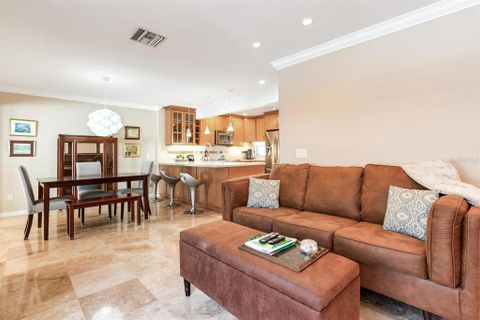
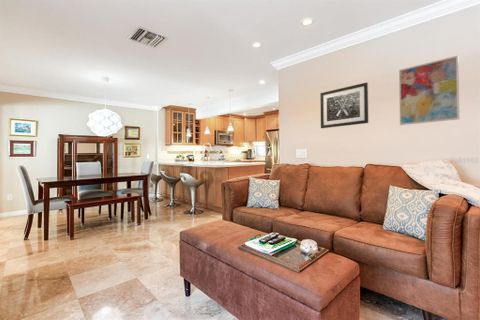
+ wall art (342, 107)
+ wall art (427, 92)
